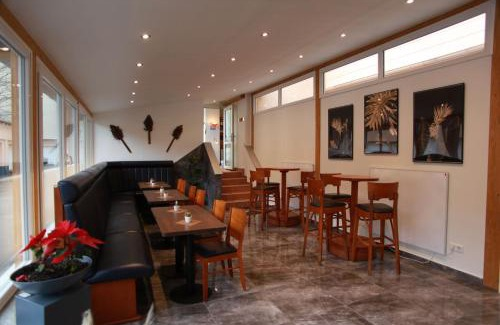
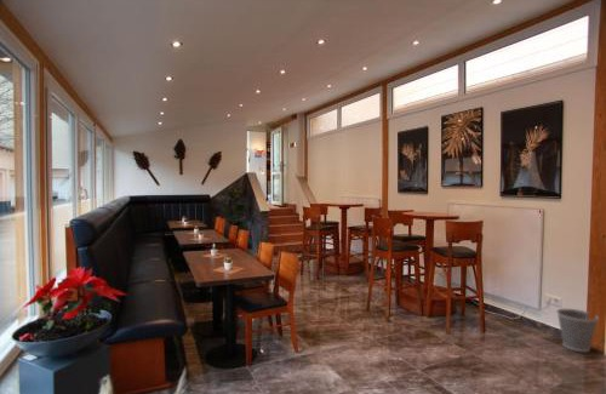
+ wastebasket (576, 330)
